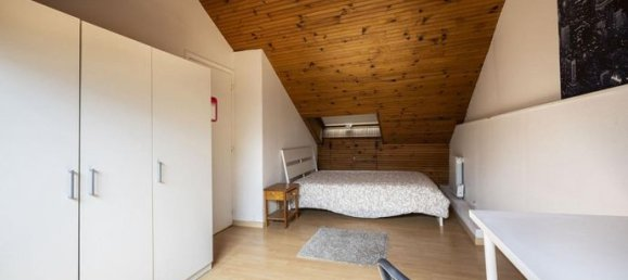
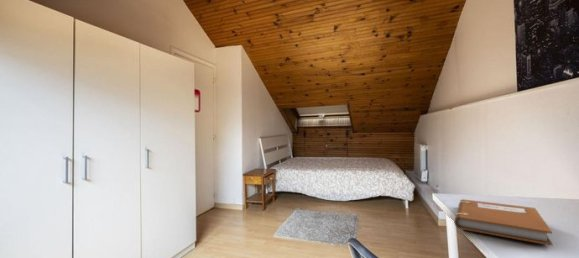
+ notebook (496, 216)
